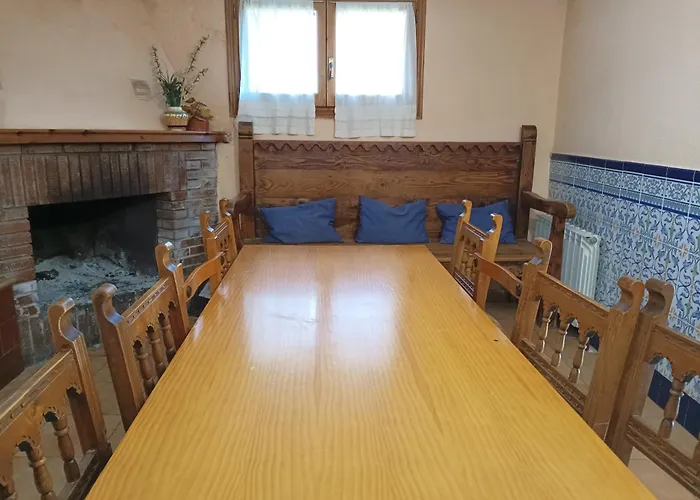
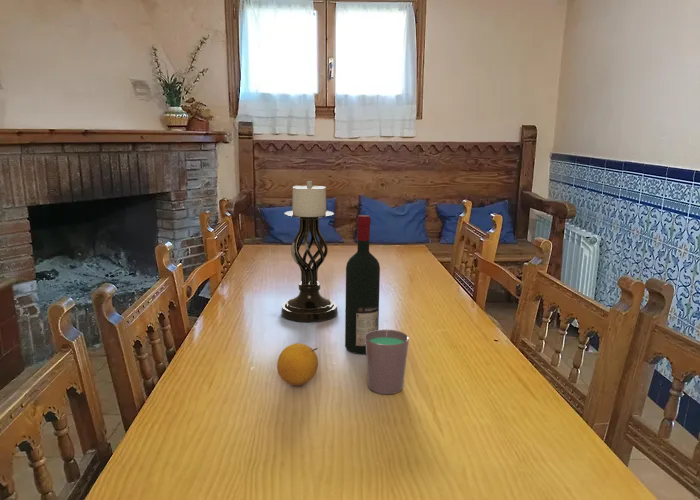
+ candle holder (309, 248)
+ alcohol (362, 283)
+ cup (386, 361)
+ fruit (297, 364)
